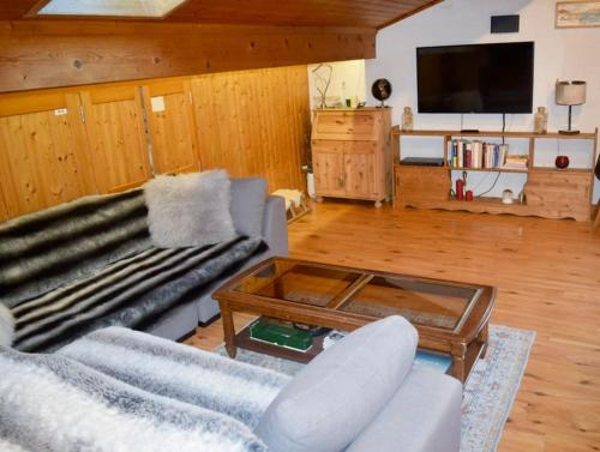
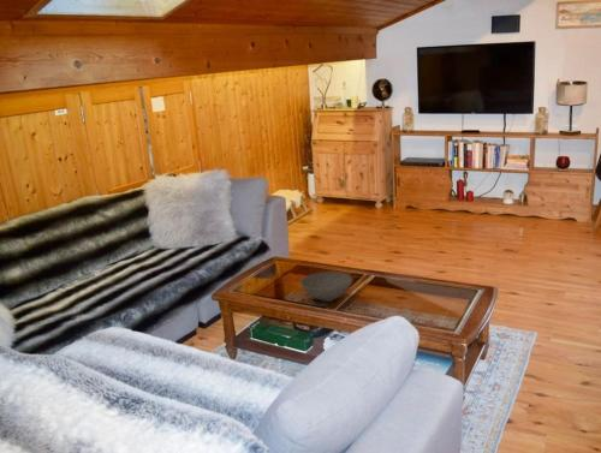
+ bowl (326, 290)
